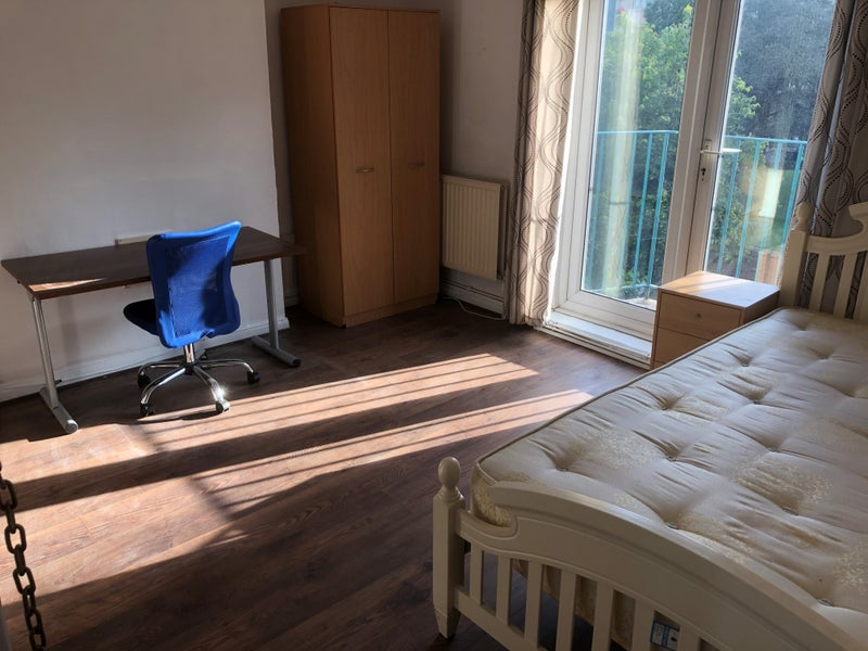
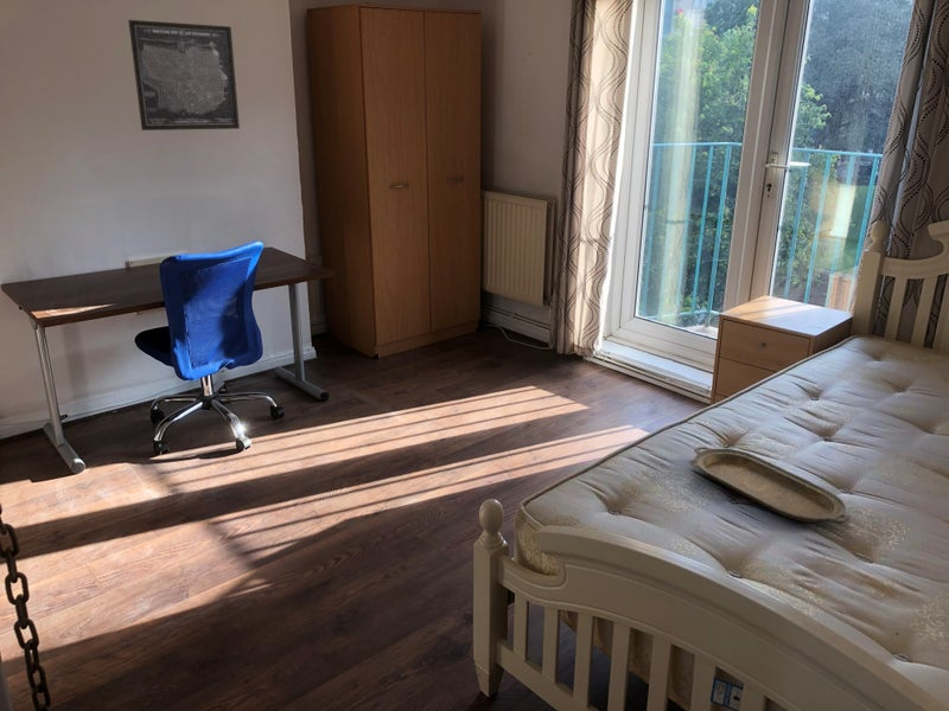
+ wall art (186, 77)
+ serving tray (764, 485)
